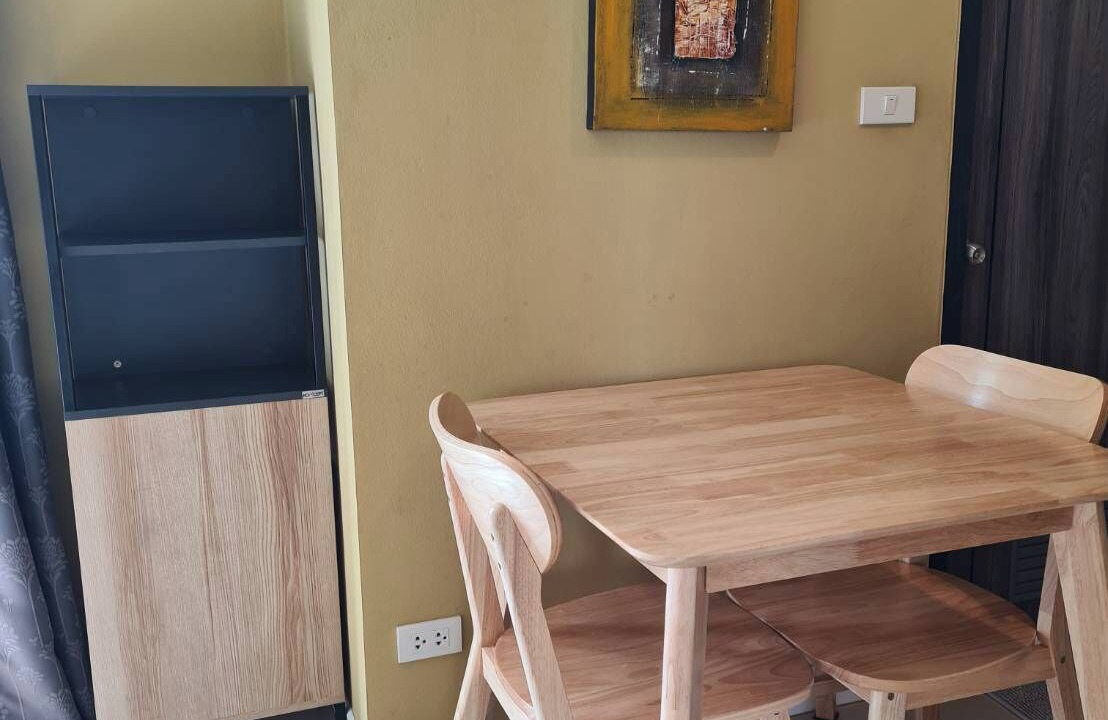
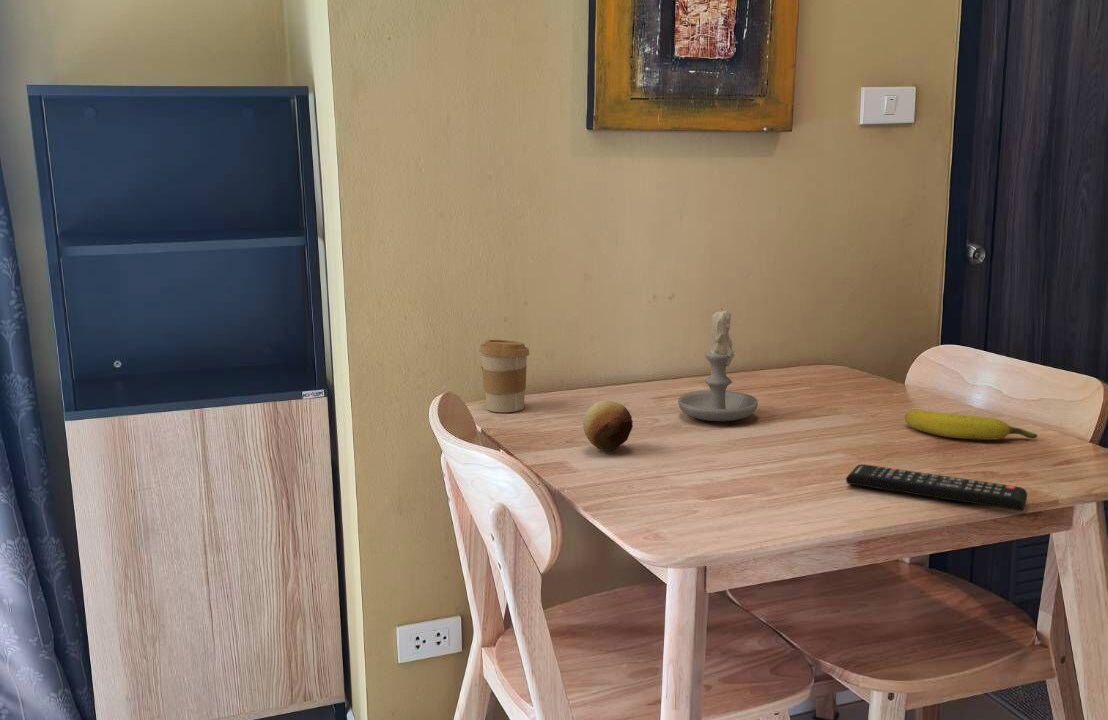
+ candle (718, 362)
+ remote control (934, 487)
+ fruit (607, 425)
+ banana (965, 423)
+ coffee cup (504, 373)
